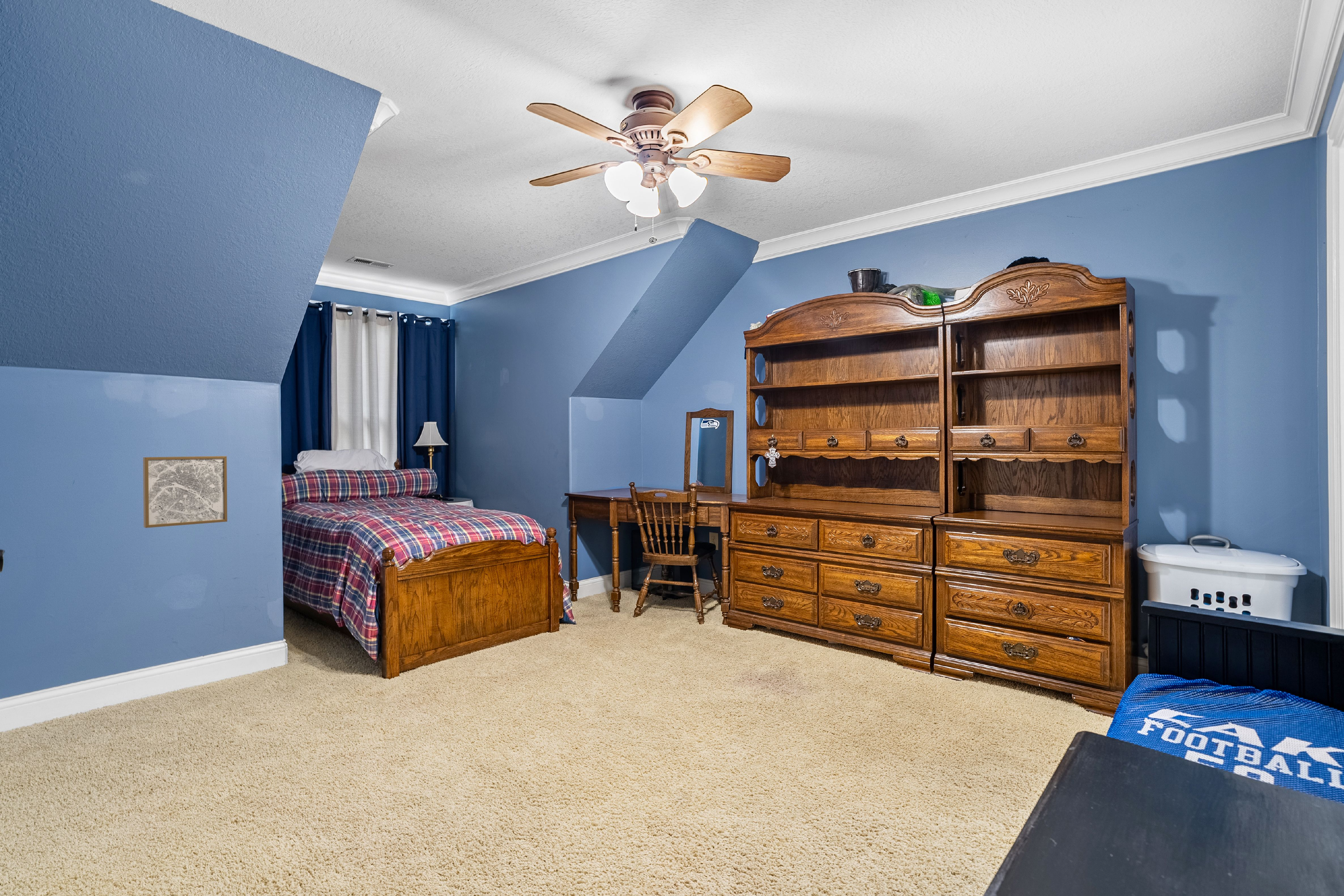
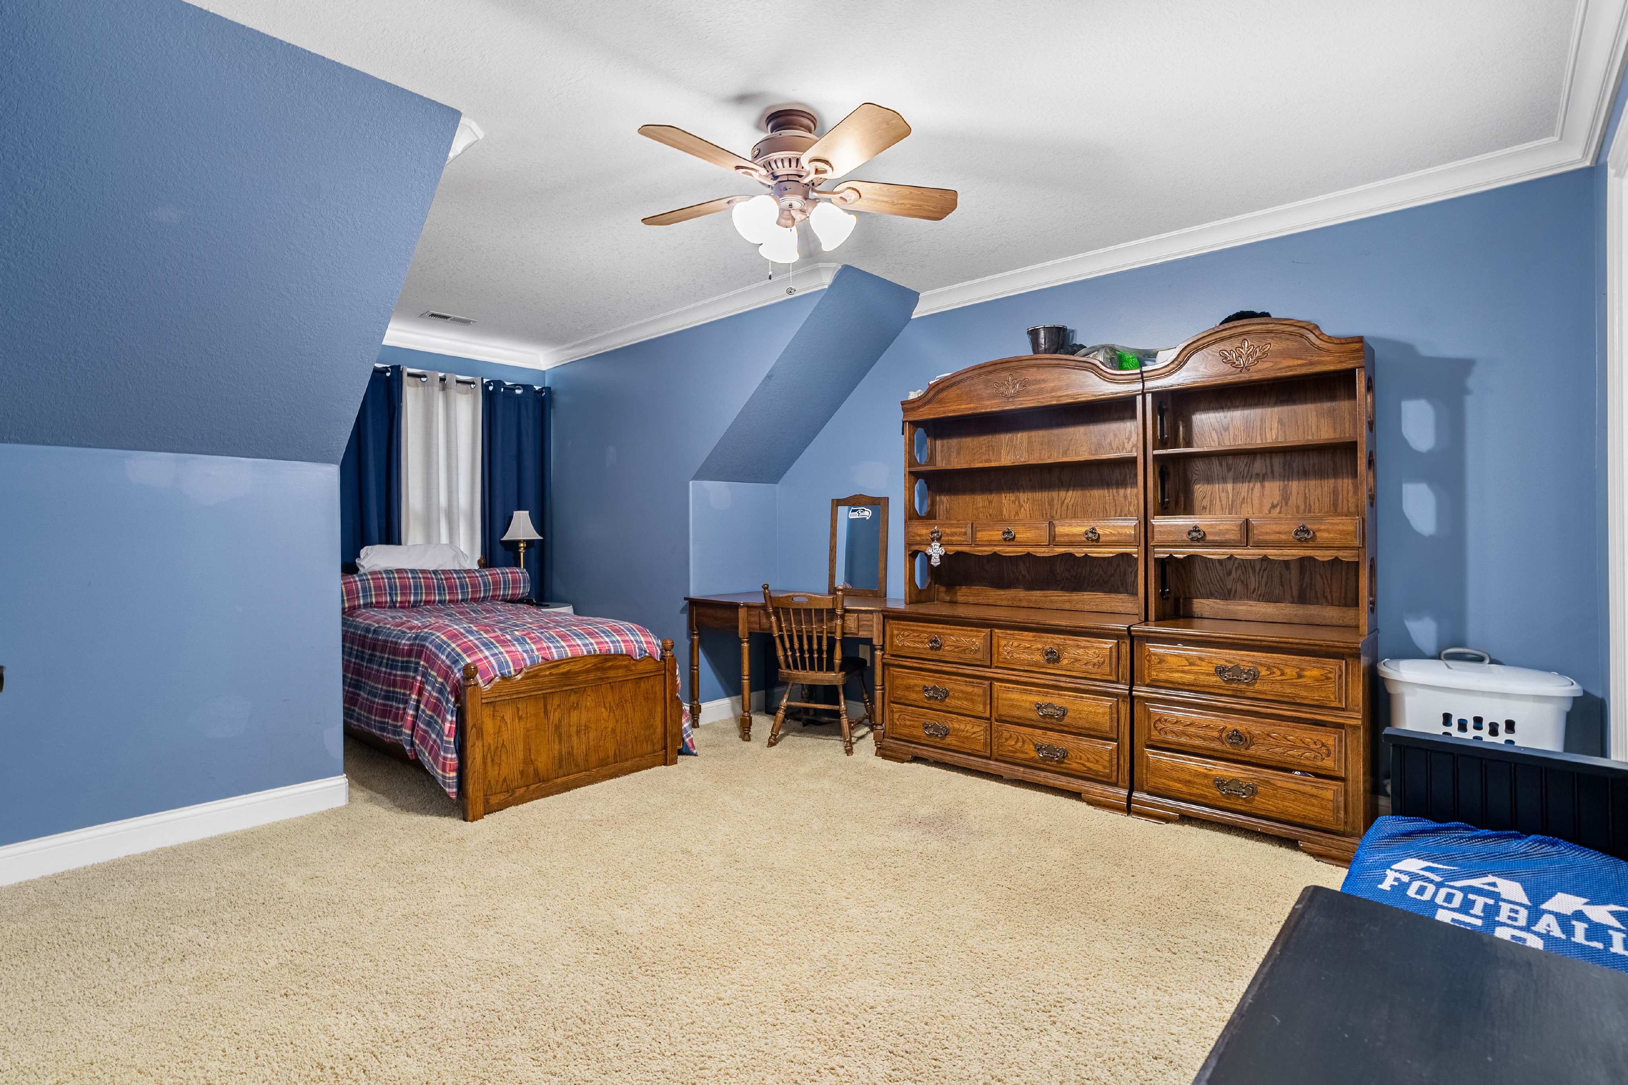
- wall art (186, 490)
